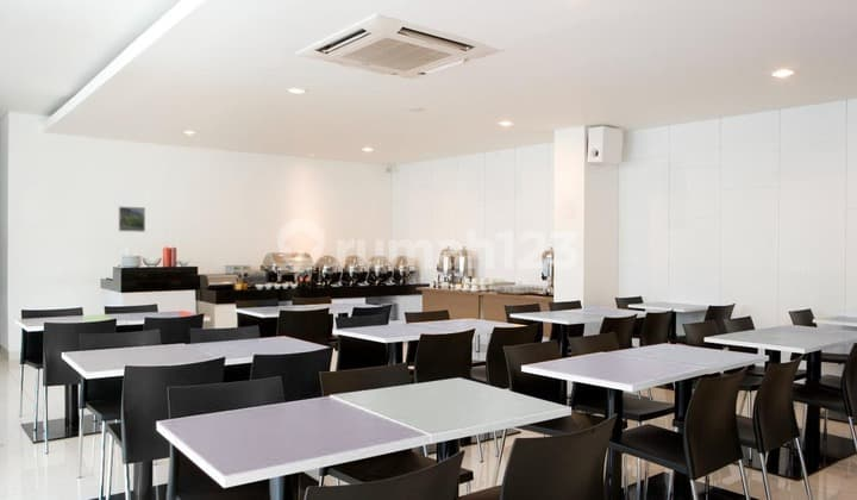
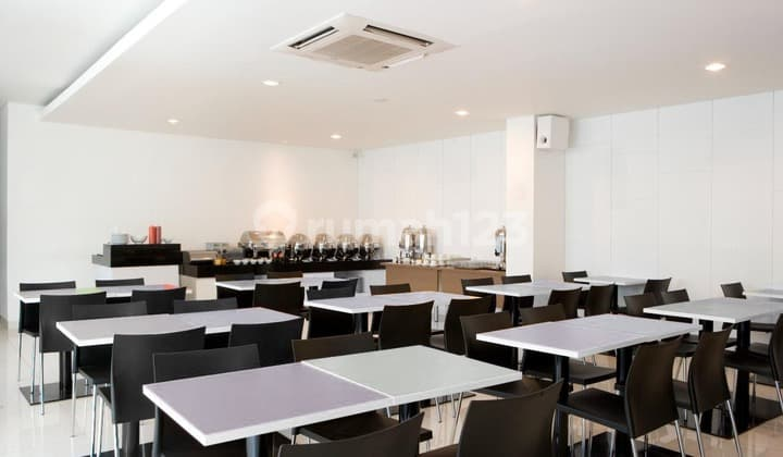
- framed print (131, 219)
